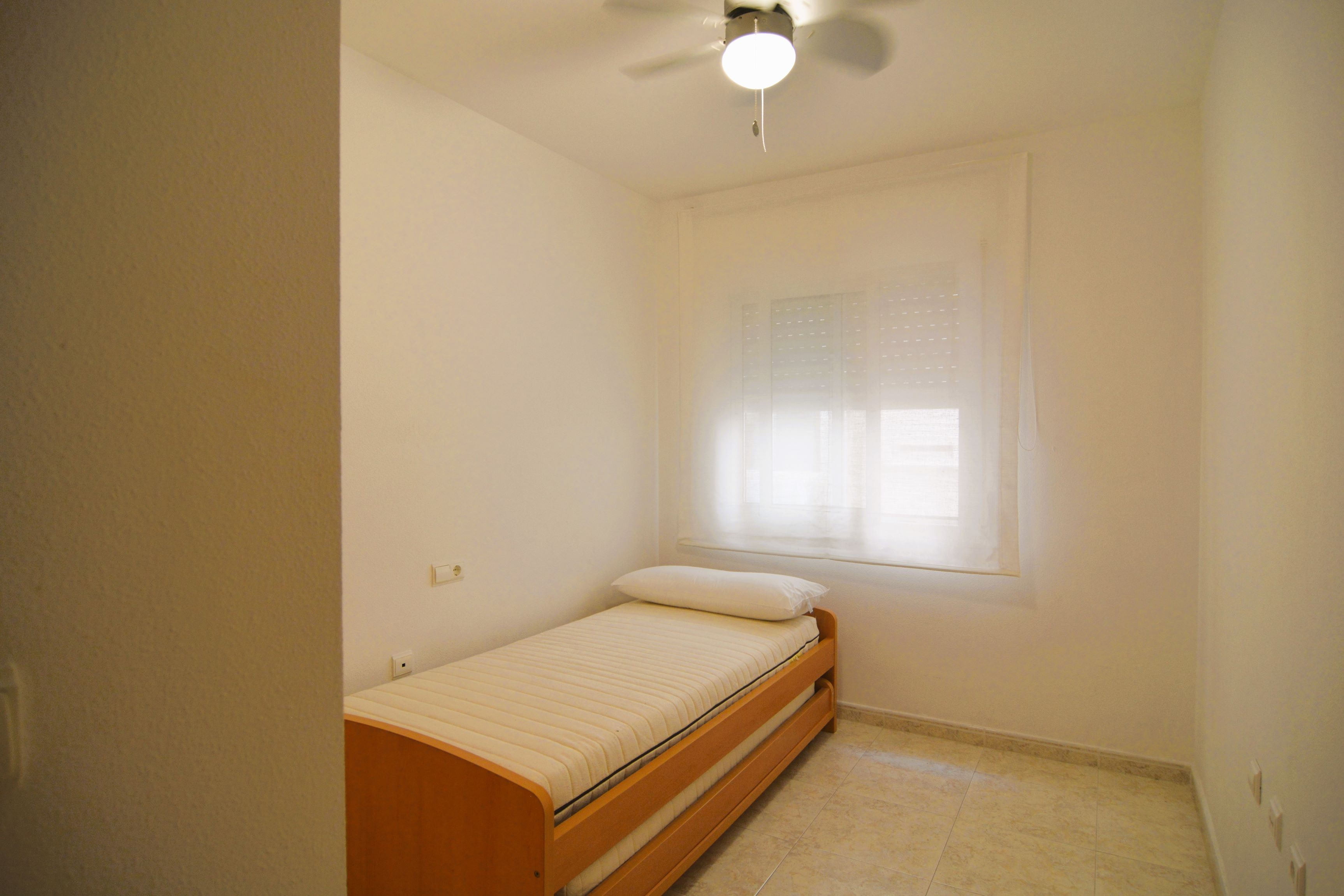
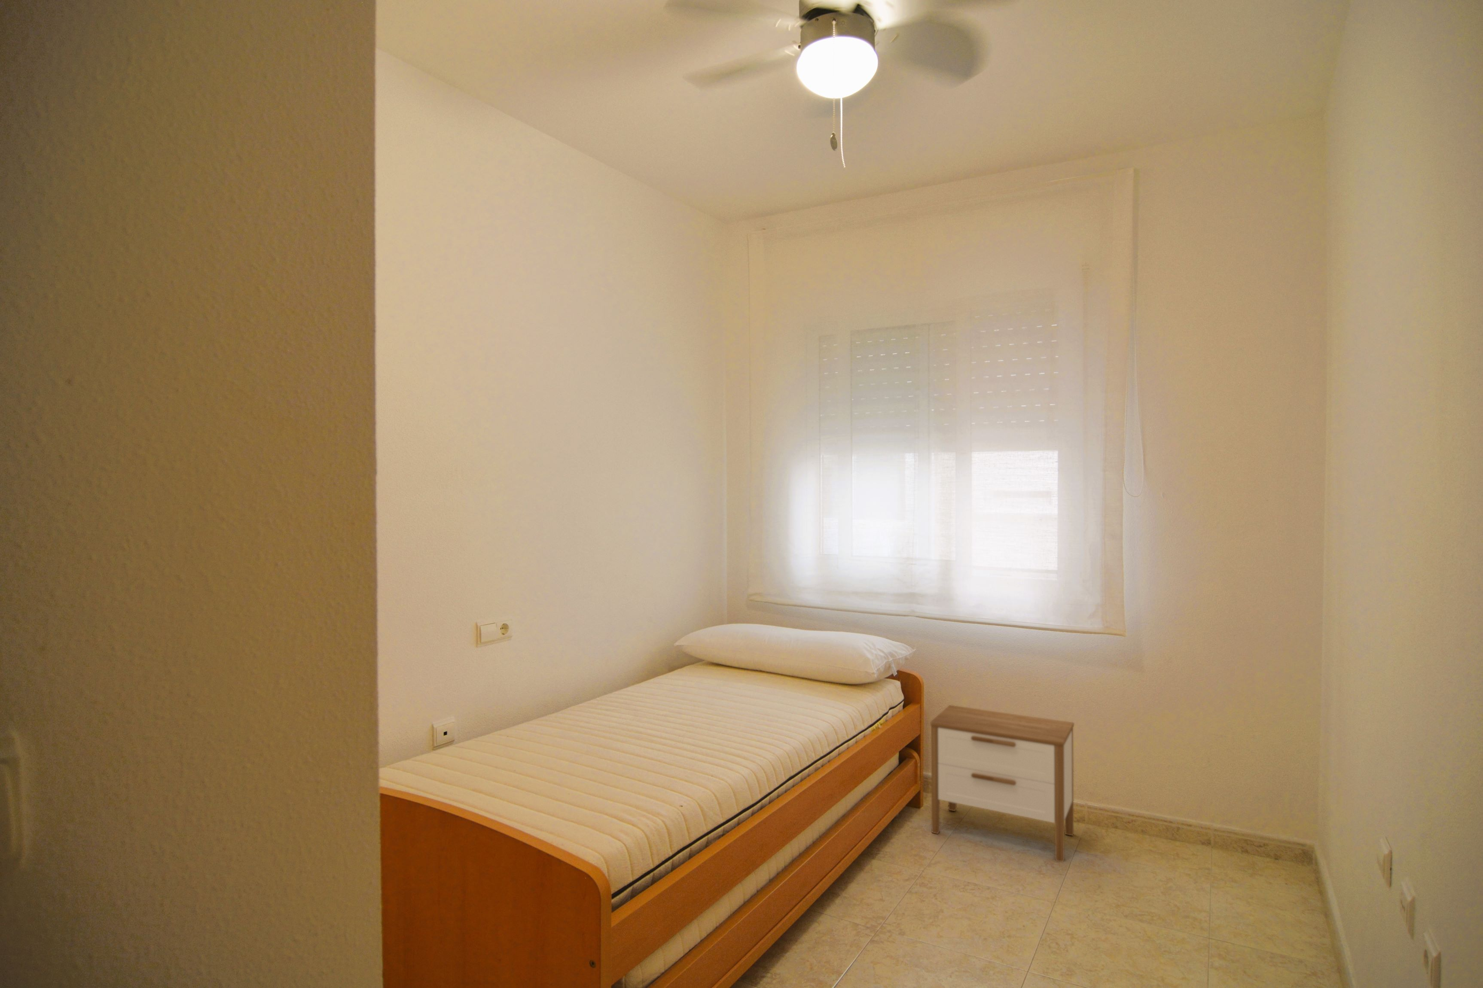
+ nightstand (1002, 778)
